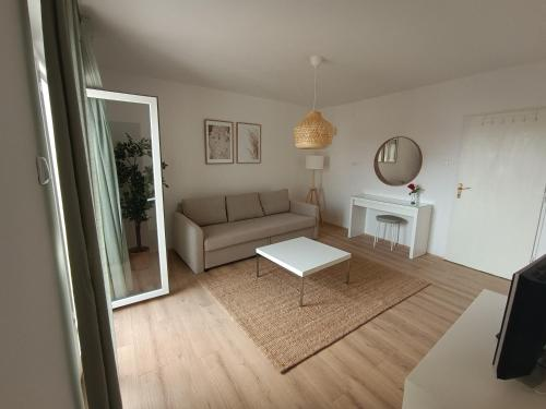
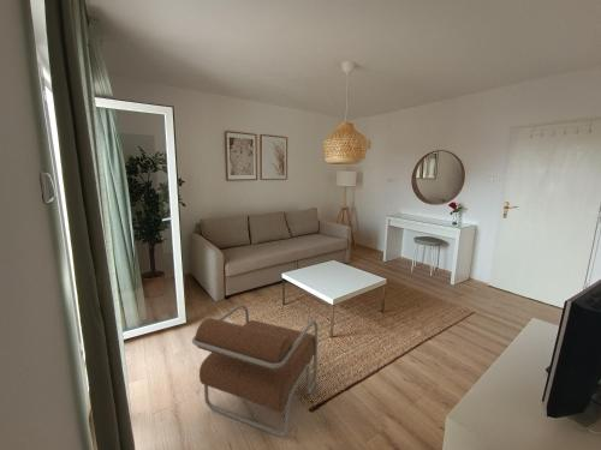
+ armchair (262, 354)
